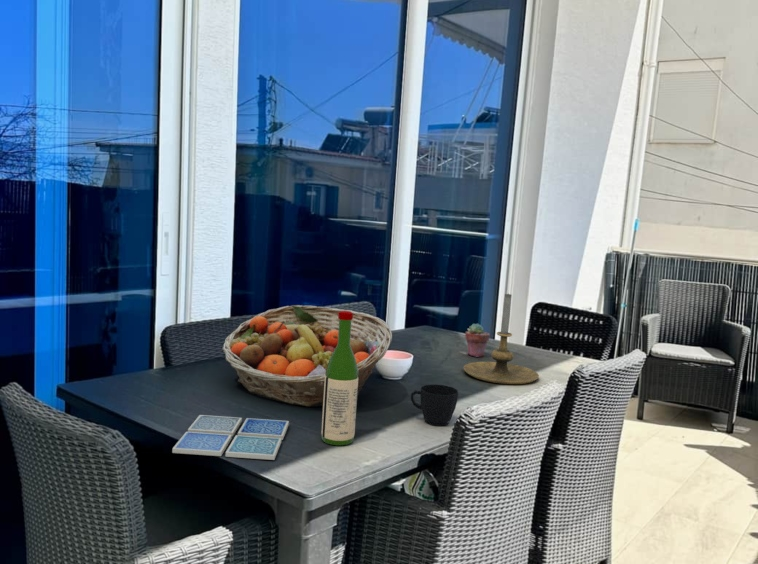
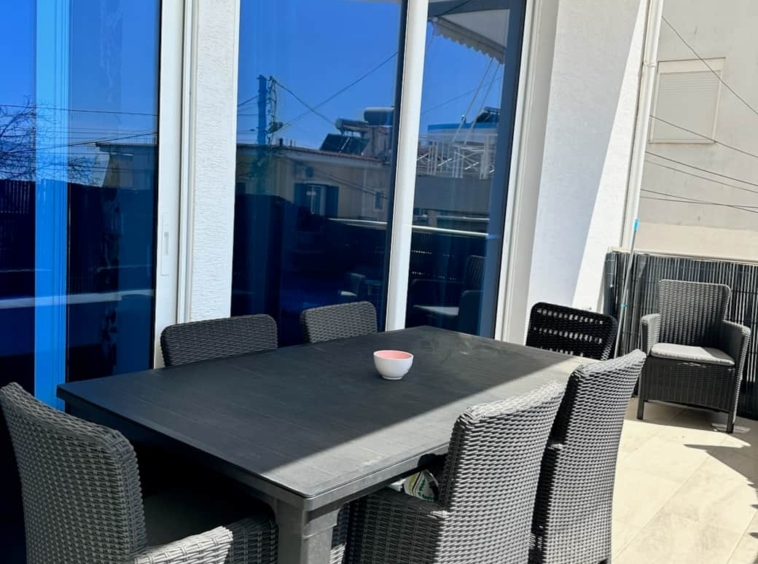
- candle holder (504, 335)
- drink coaster (235, 436)
- potted succulent (476, 339)
- wine bottle (341, 376)
- fruit basket (306, 352)
- cup (435, 405)
